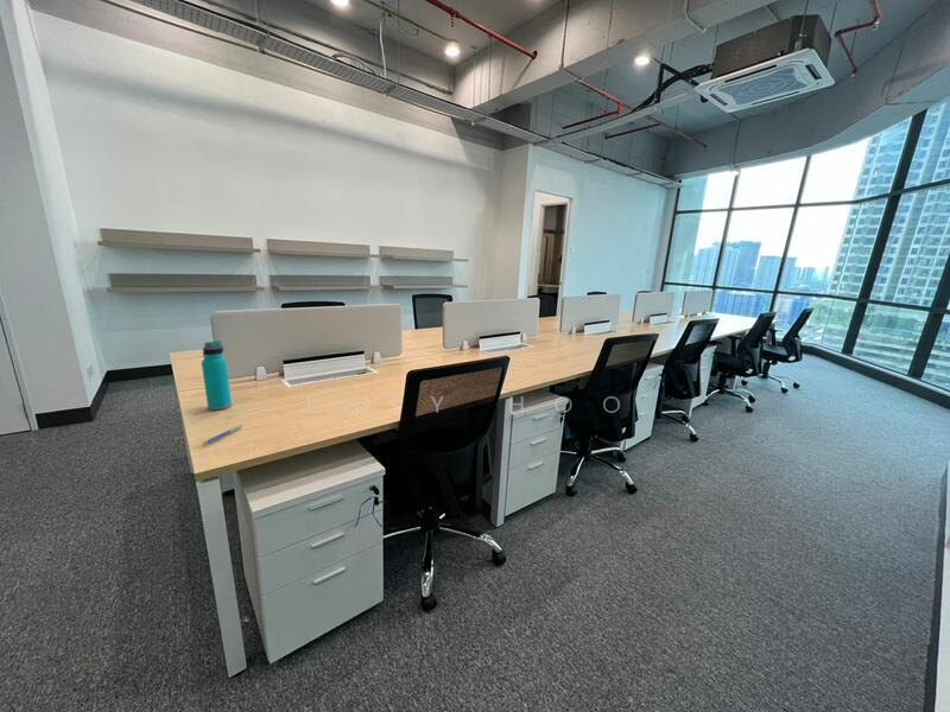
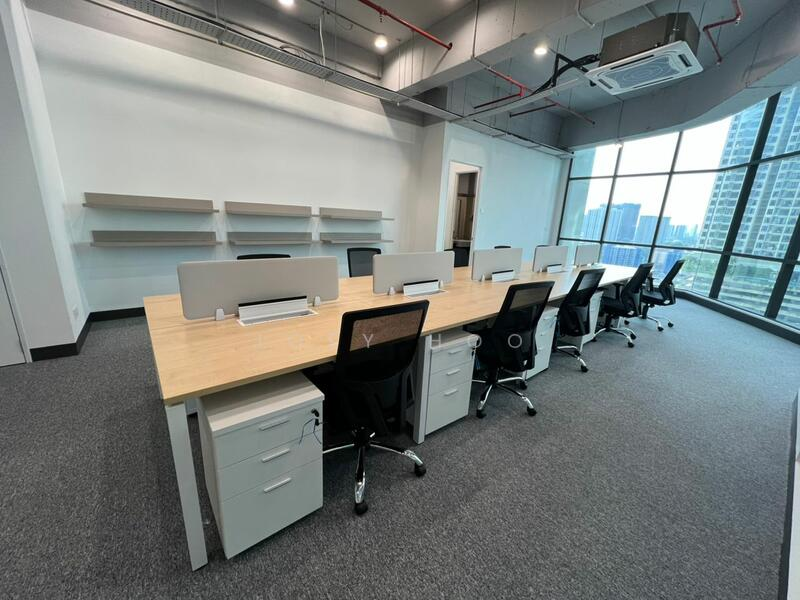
- pen (224, 433)
- water bottle (215, 375)
